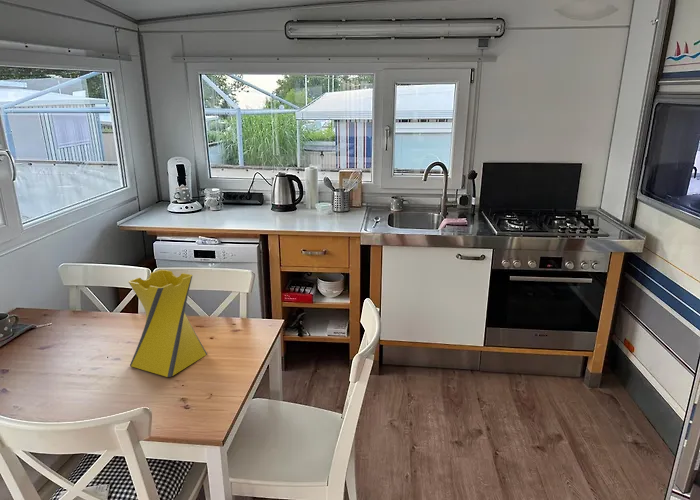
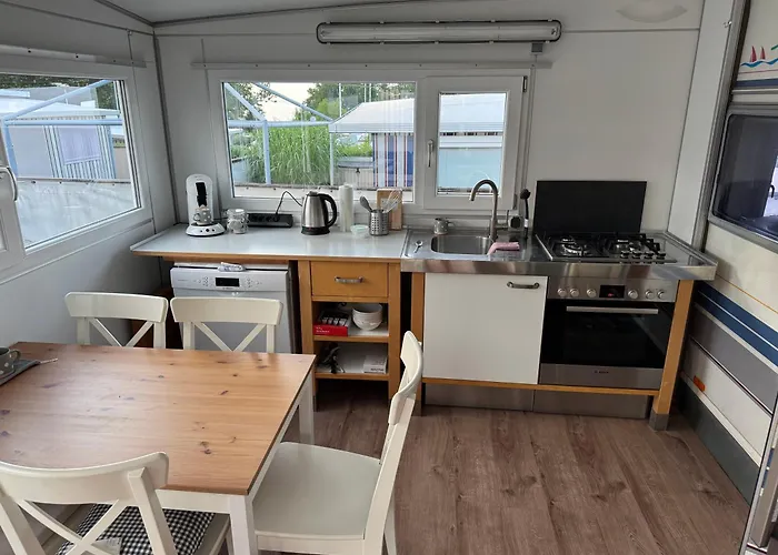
- vase (165, 319)
